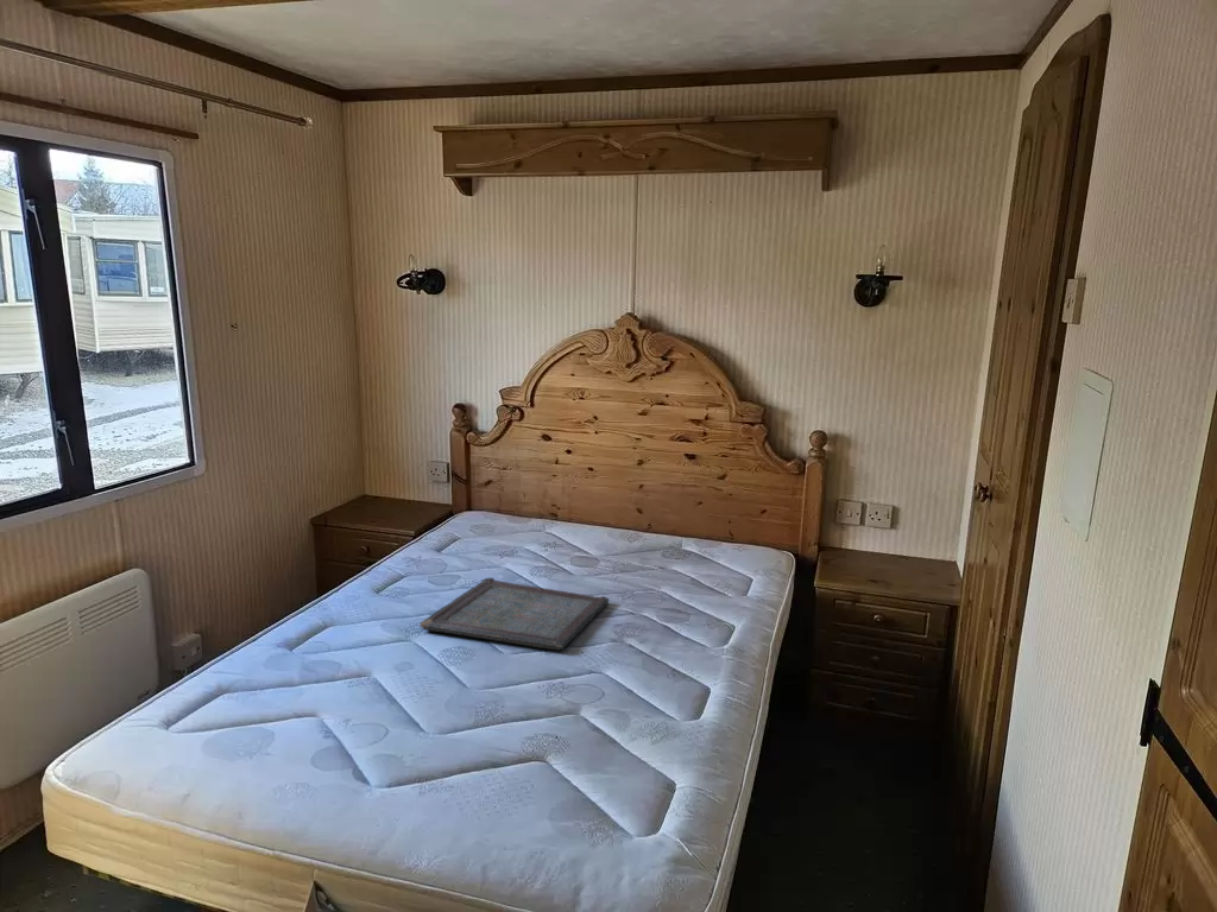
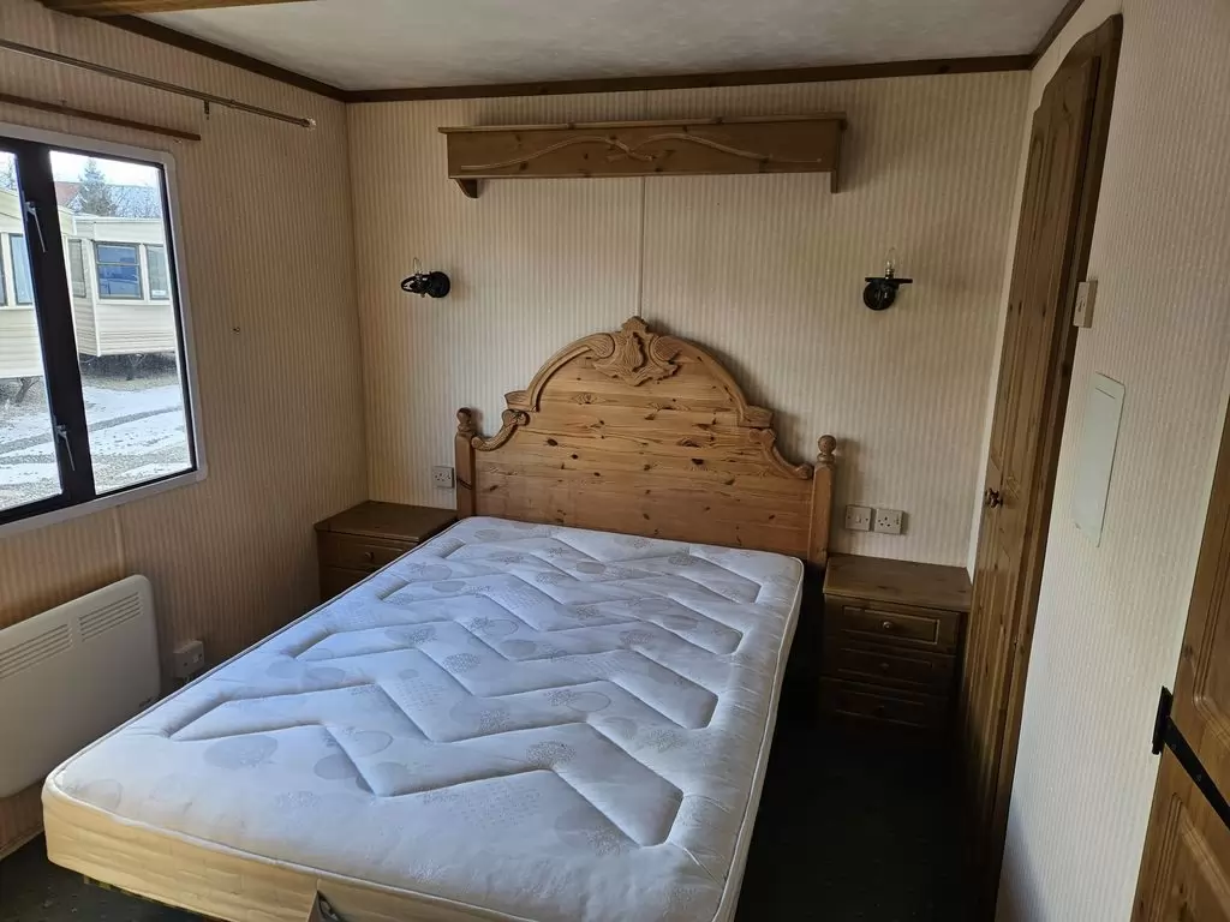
- serving tray (518, 612)
